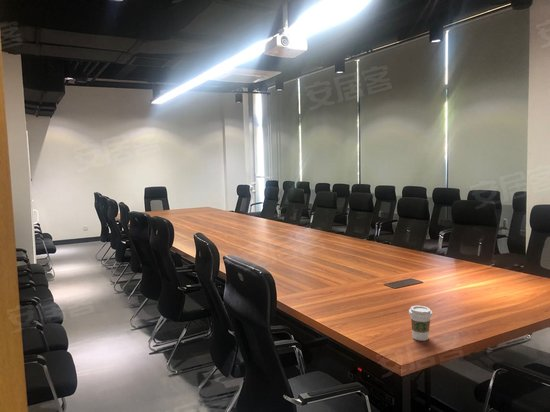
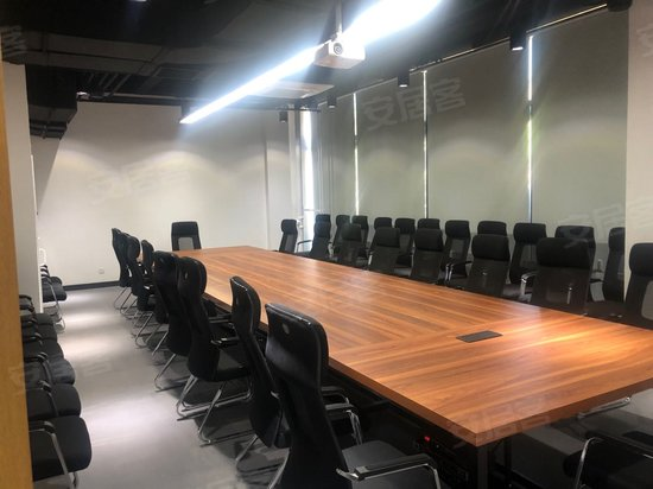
- coffee cup (420, 323)
